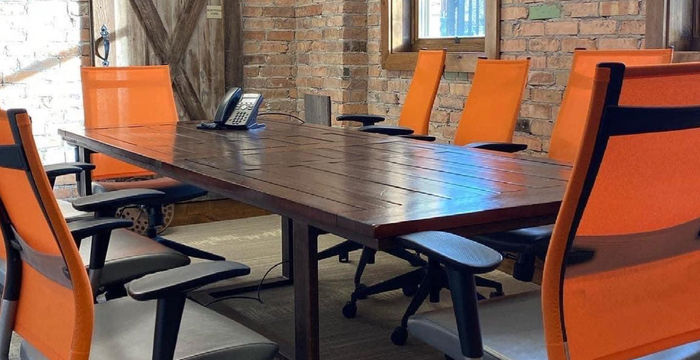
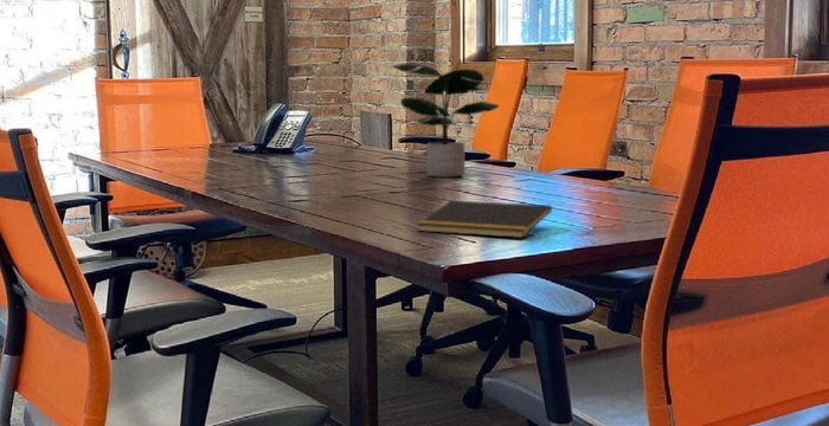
+ notepad (484, 218)
+ potted plant (445, 118)
